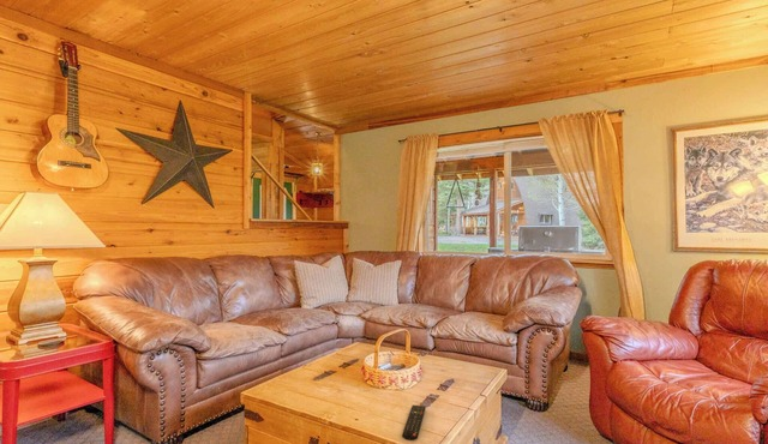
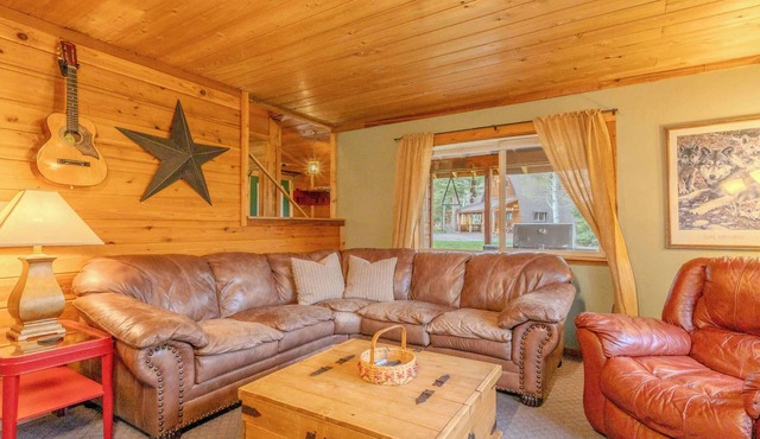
- remote control (414, 421)
